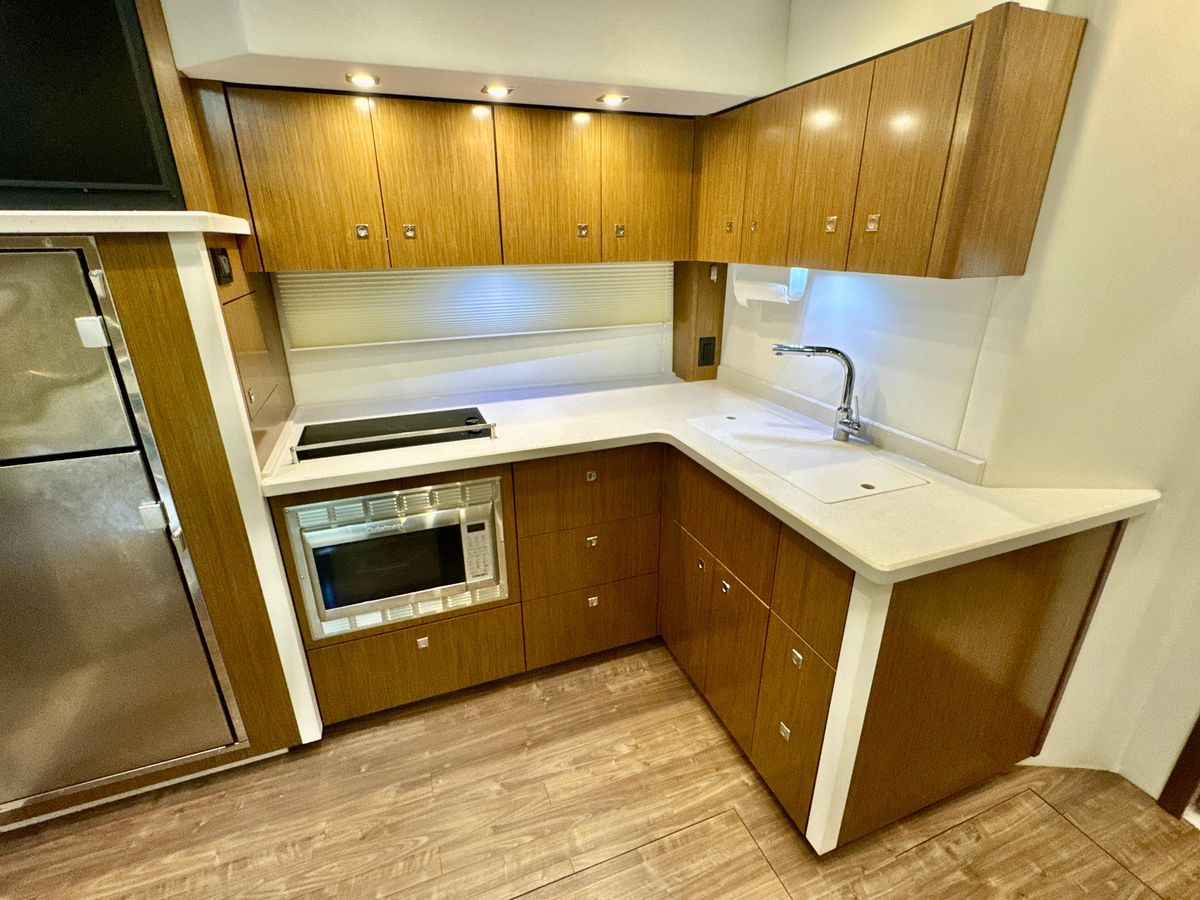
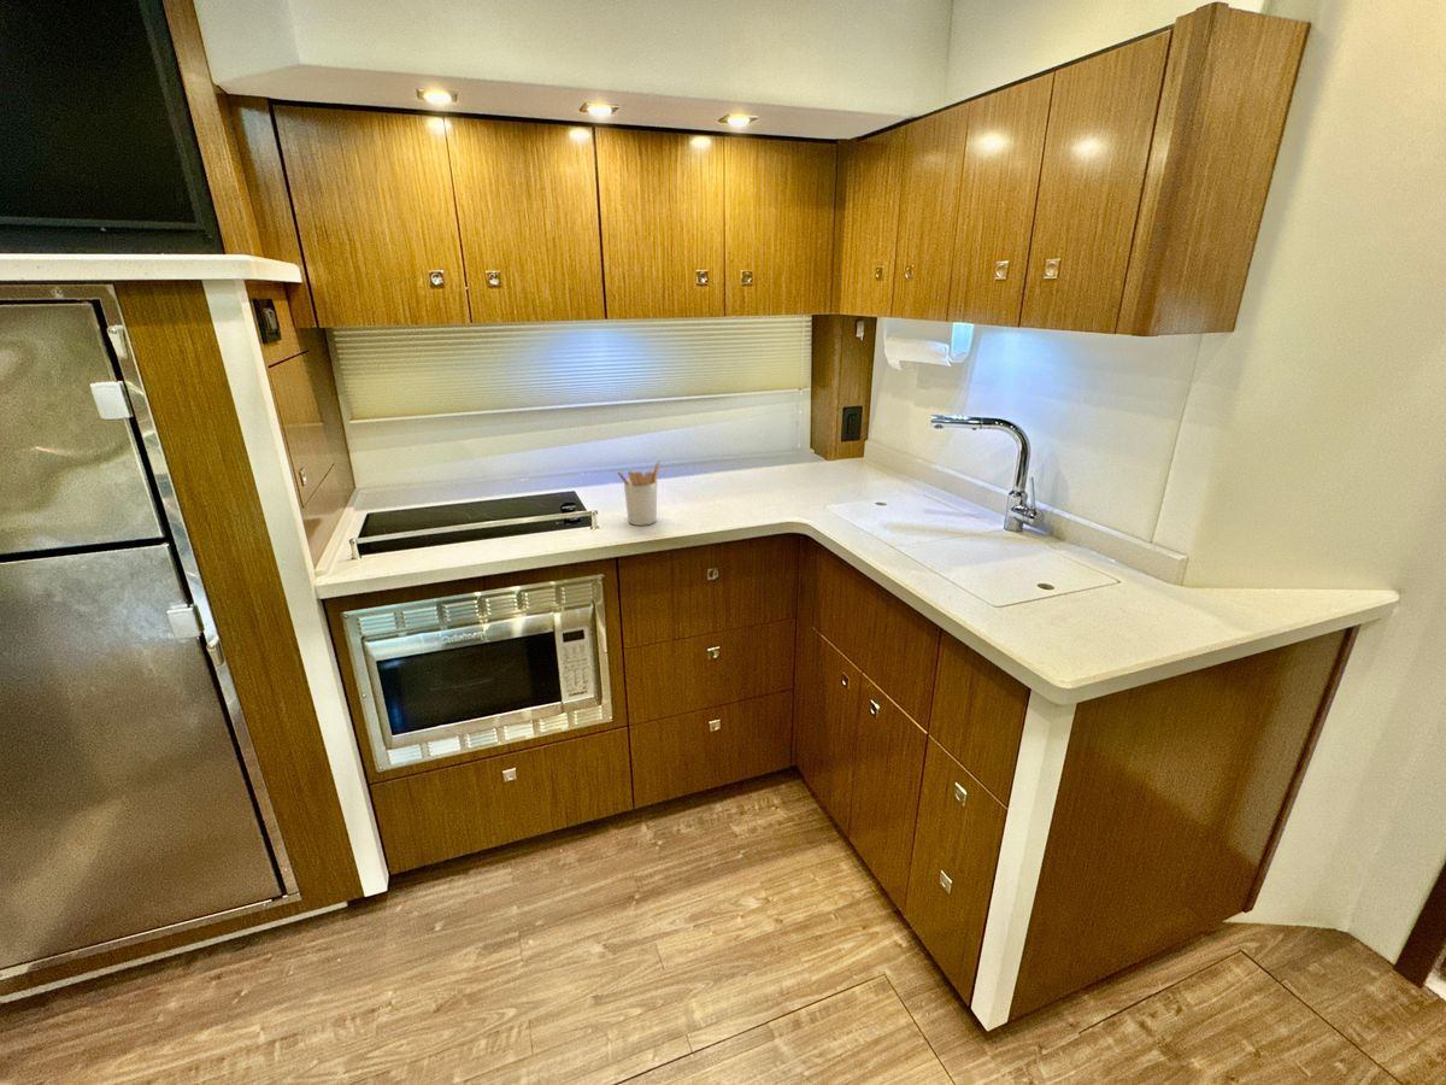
+ utensil holder (641, 493)
